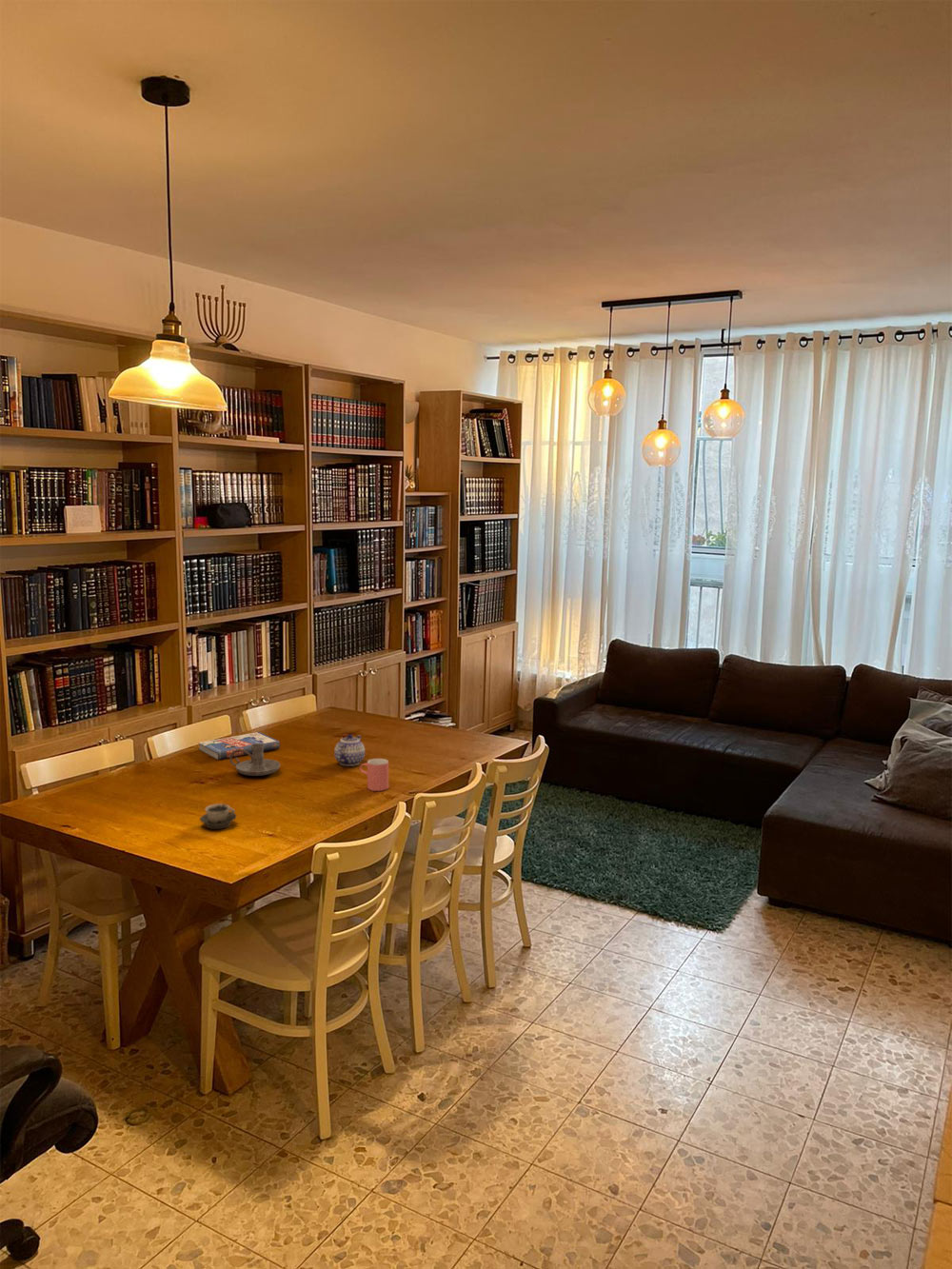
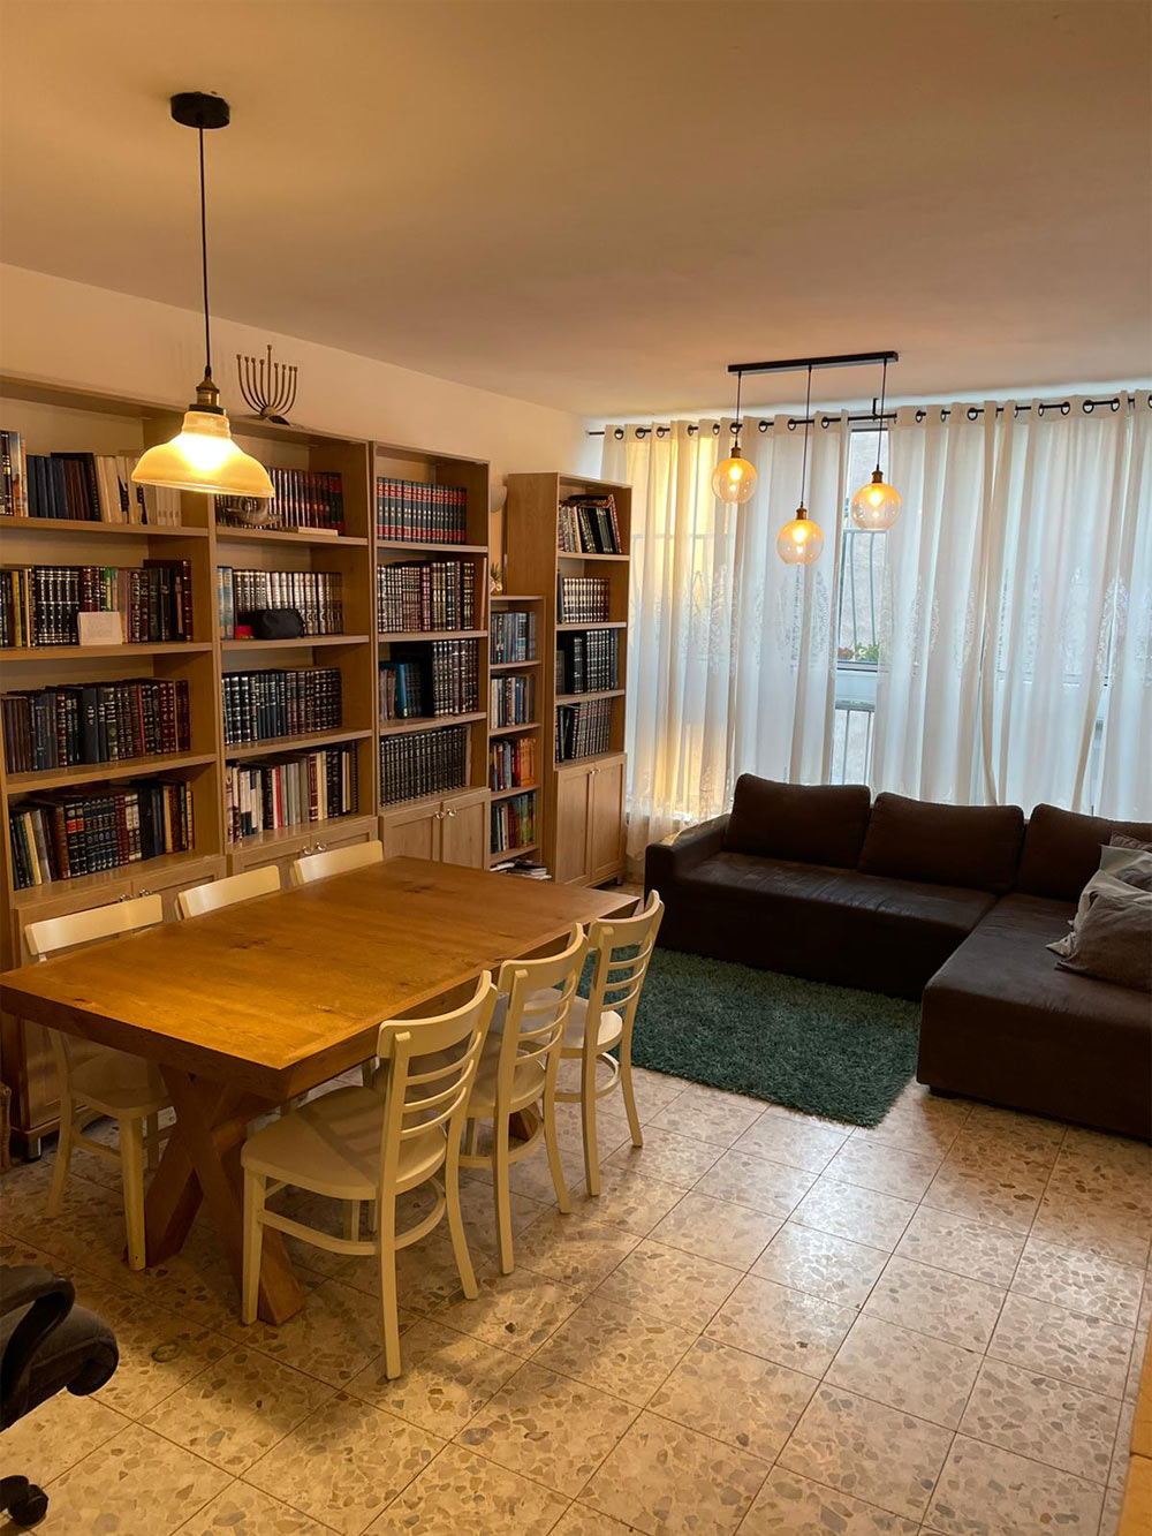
- cup (218, 816)
- cup (373, 774)
- candle holder (253, 758)
- teapot (349, 748)
- book (239, 745)
